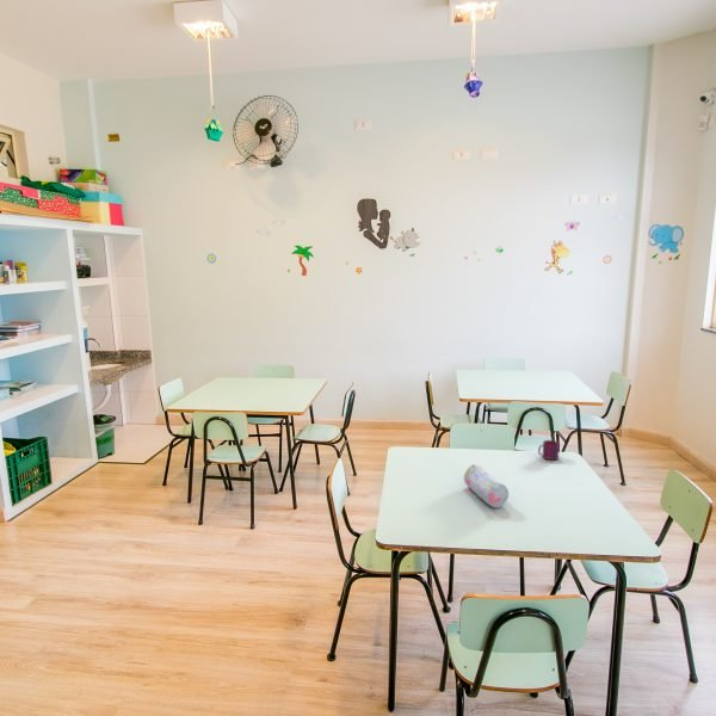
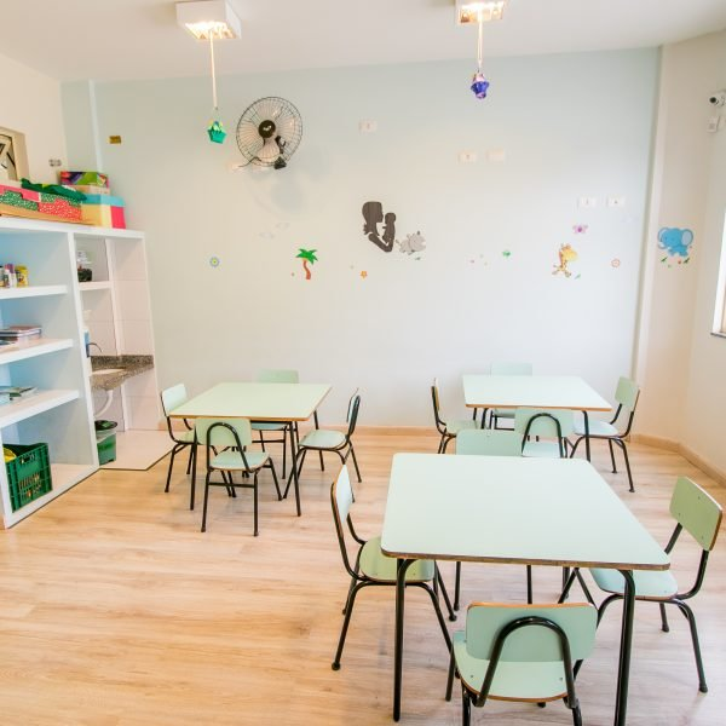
- pencil case (484, 484)
- mug (547, 450)
